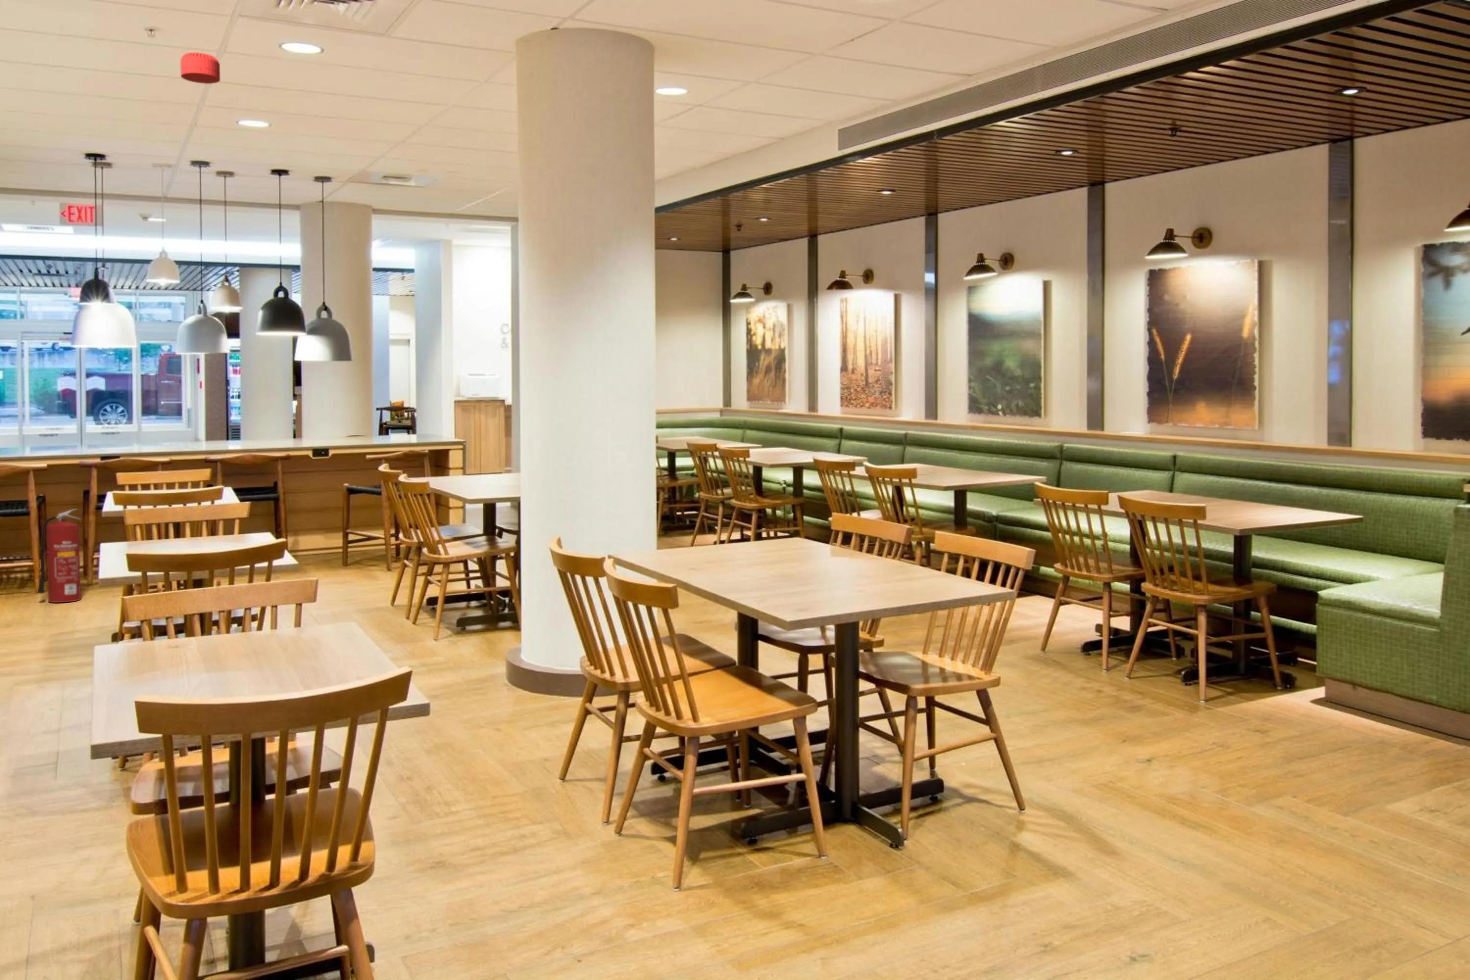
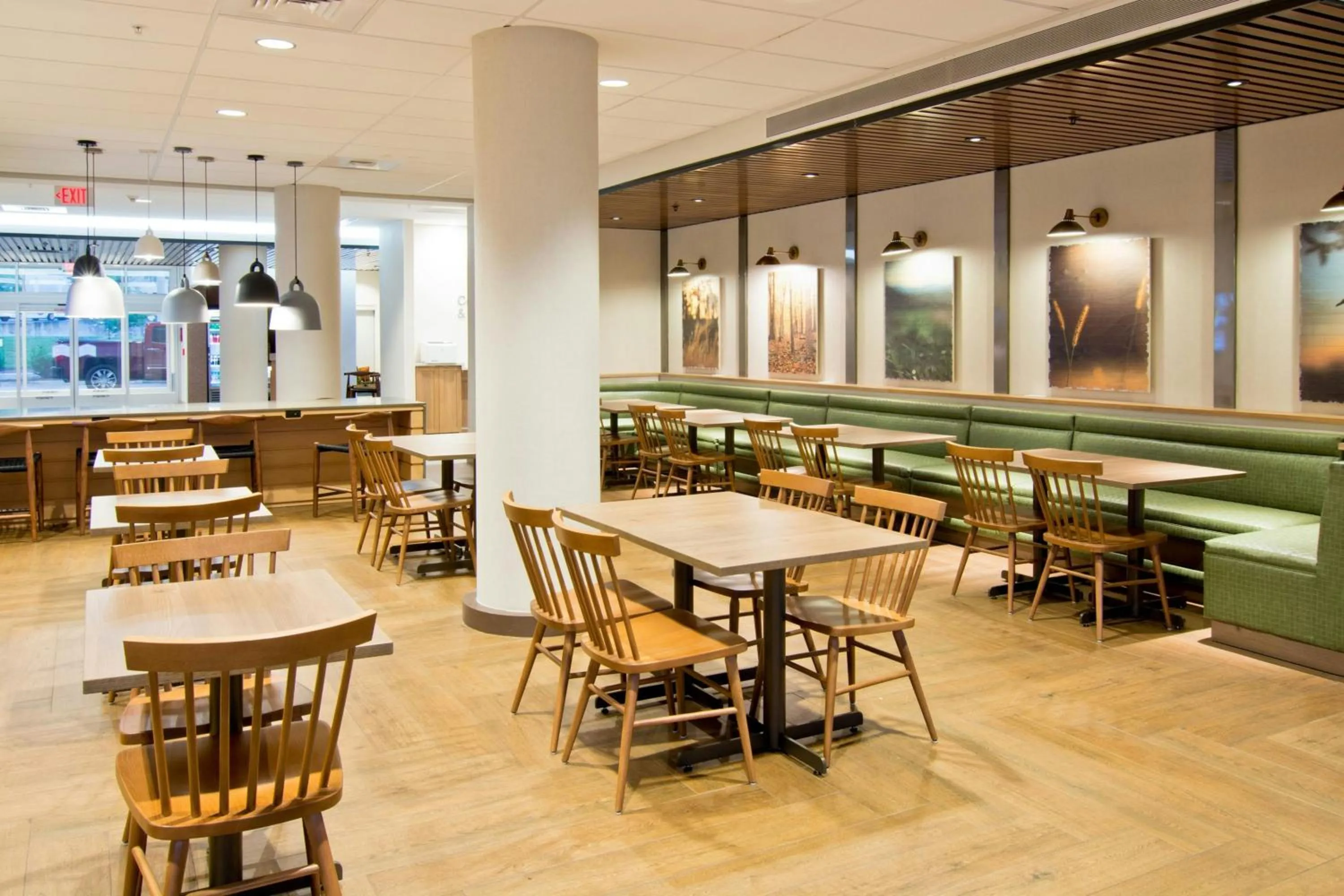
- smoke detector (200, 67)
- fire extinguisher (58, 556)
